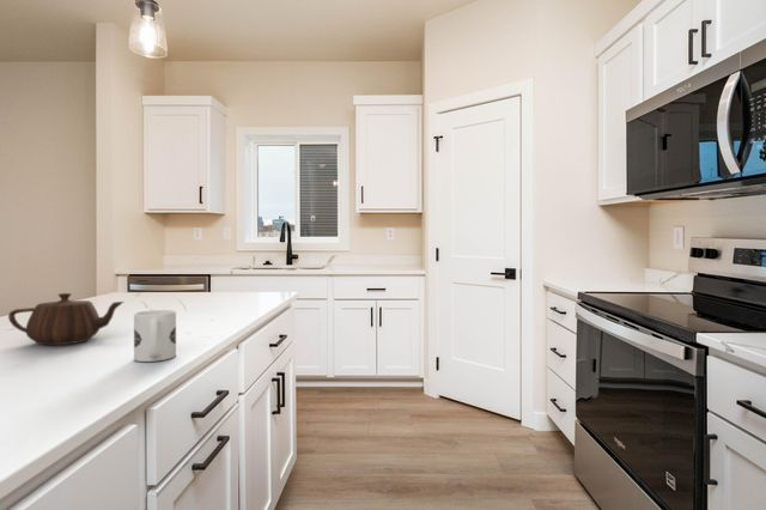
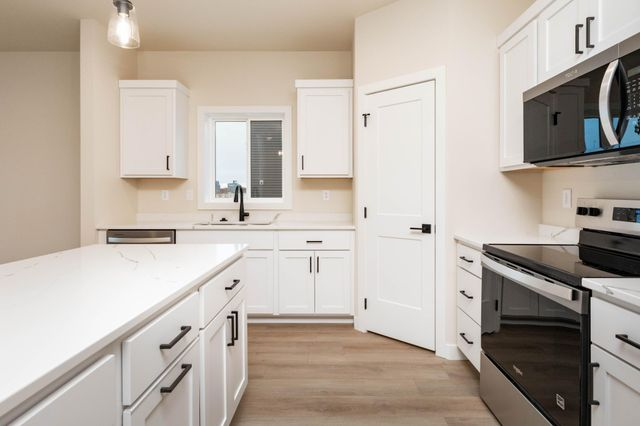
- mug (154, 335)
- teapot (68, 316)
